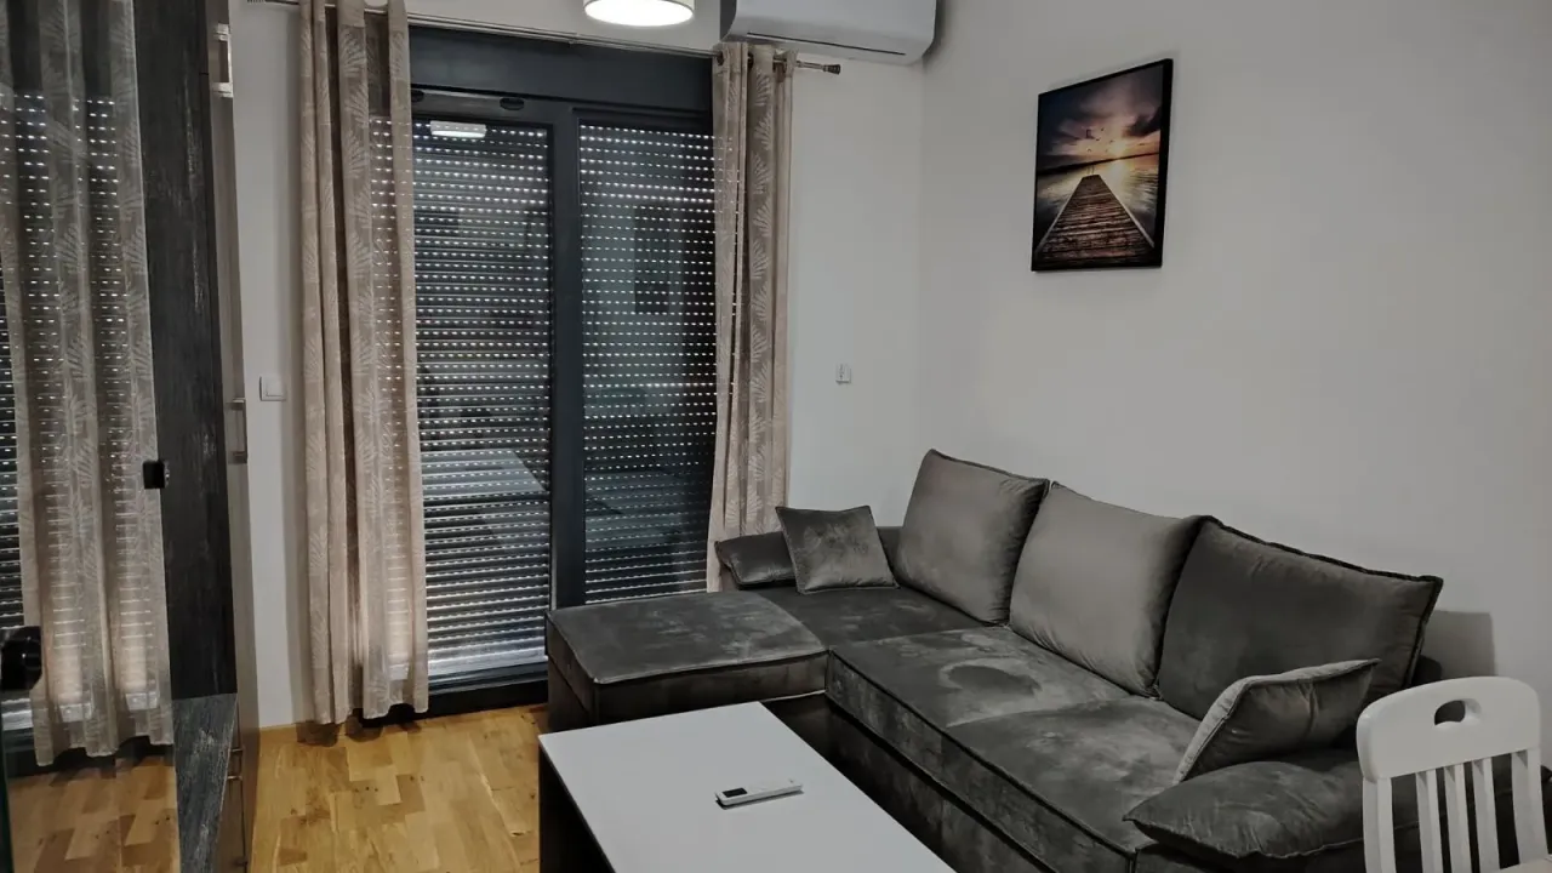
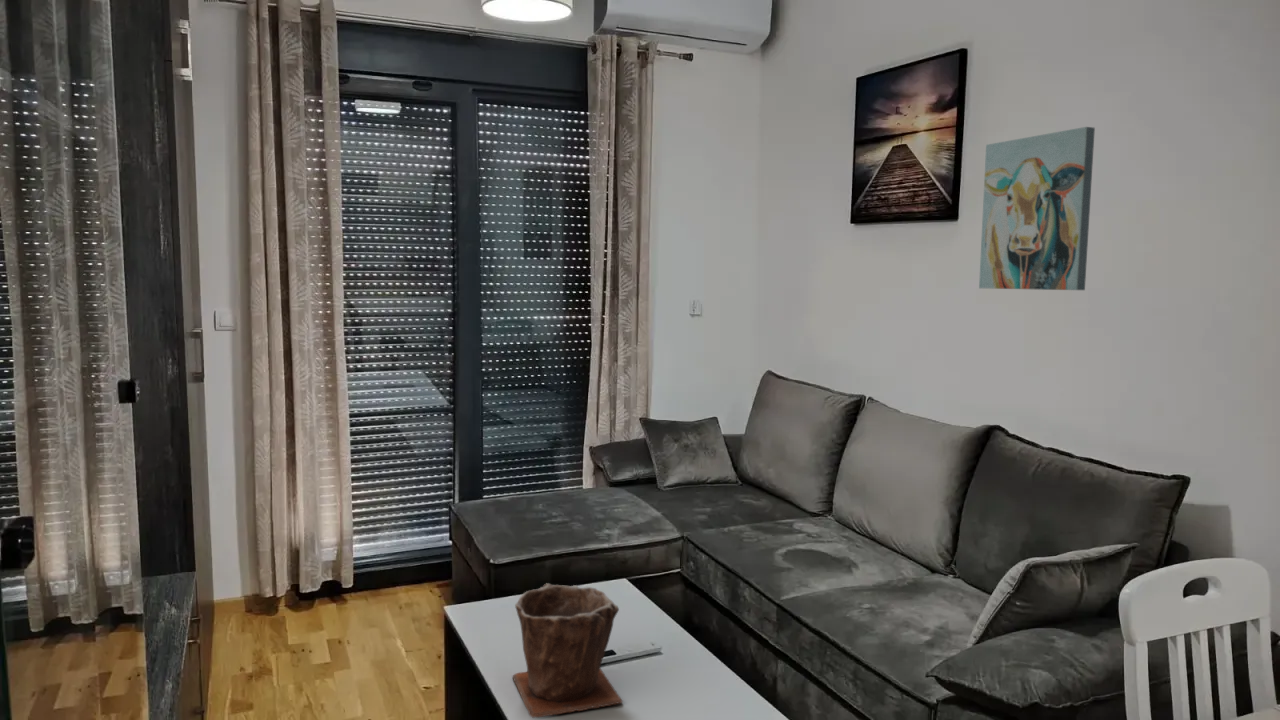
+ wall art (1032, 213)
+ plant pot (566, 643)
